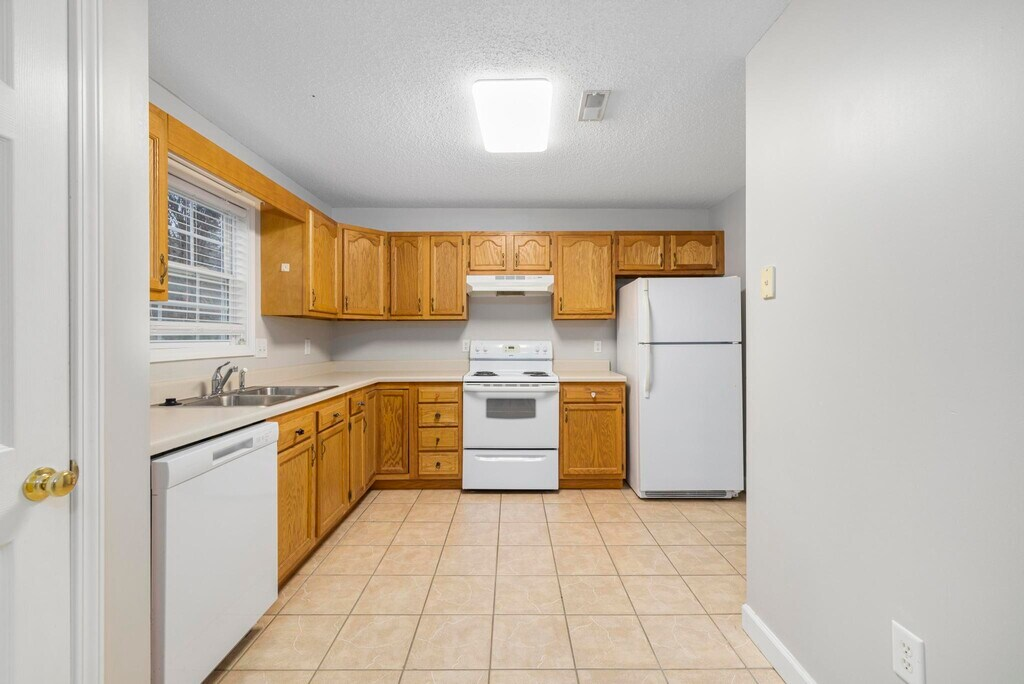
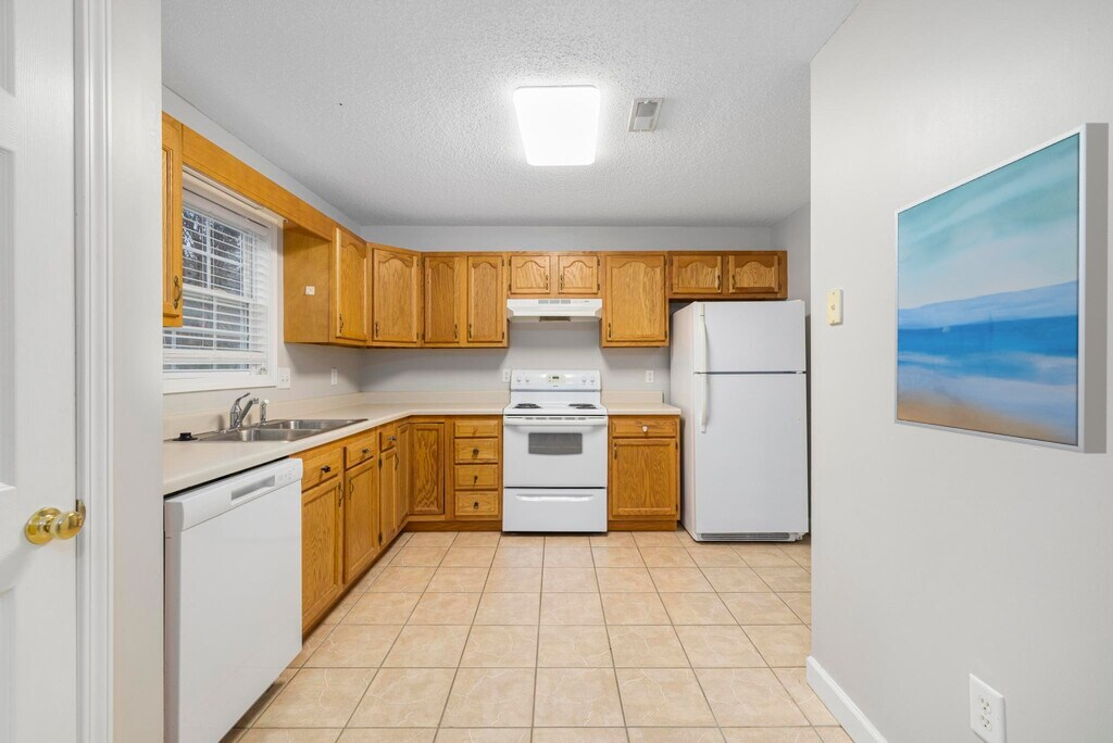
+ wall art (977, 305)
